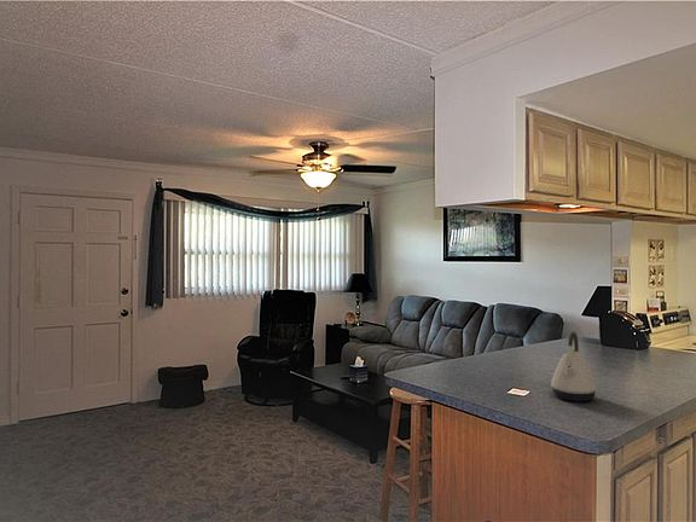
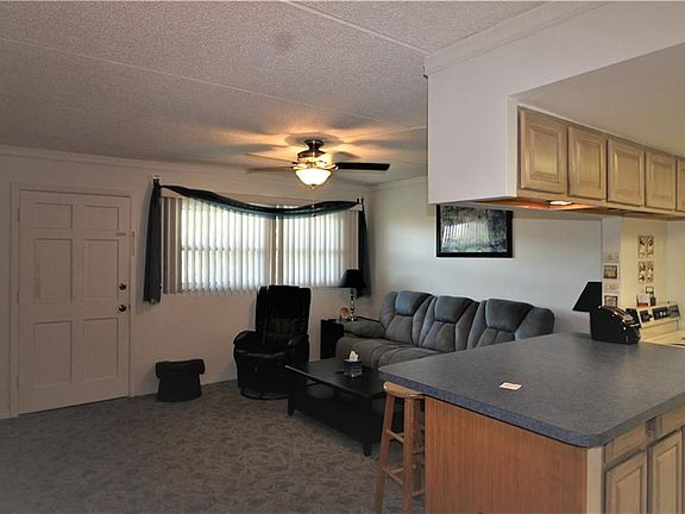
- kettle (573, 365)
